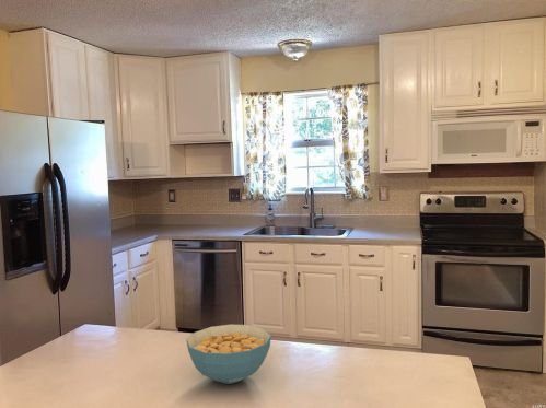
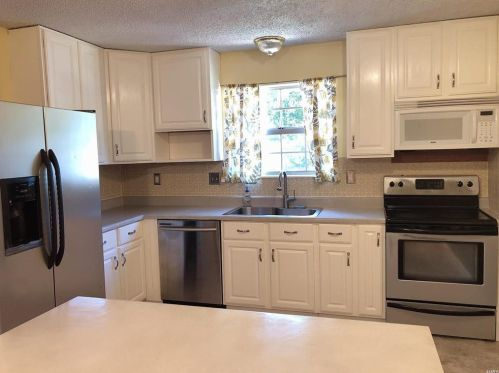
- cereal bowl (229, 358)
